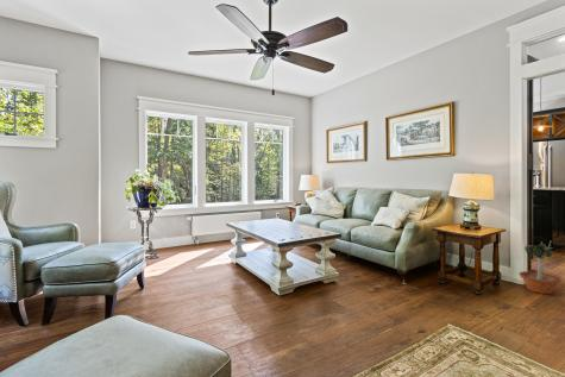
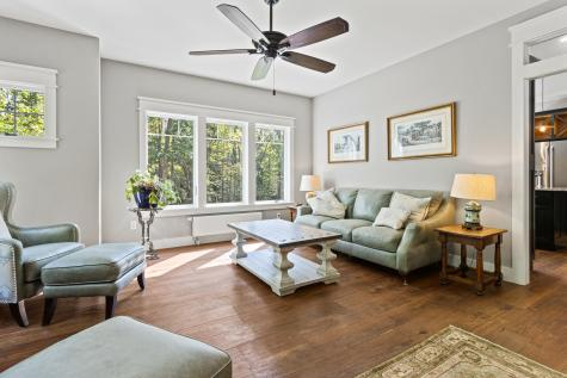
- potted tree (539, 264)
